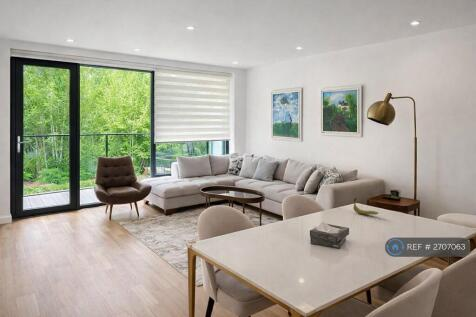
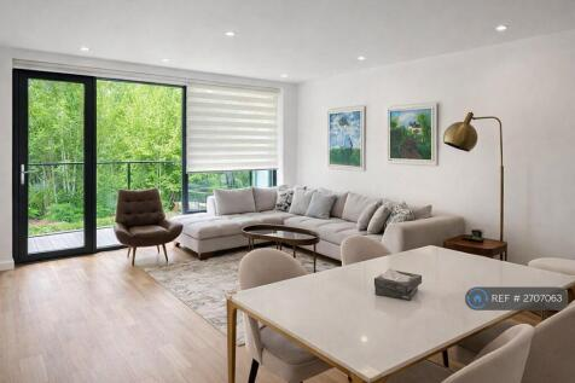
- banana (363, 210)
